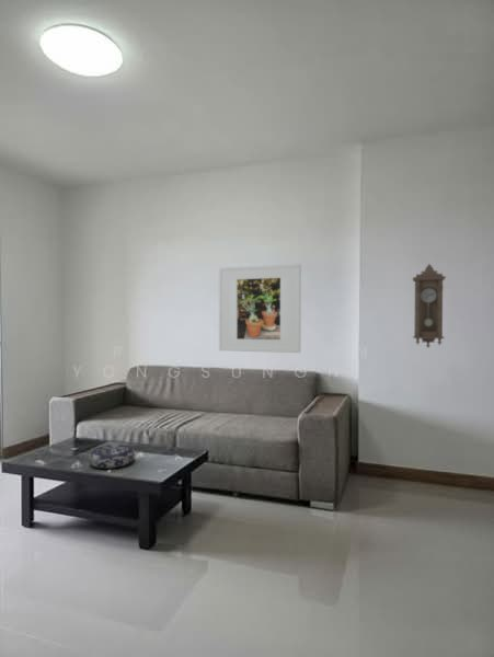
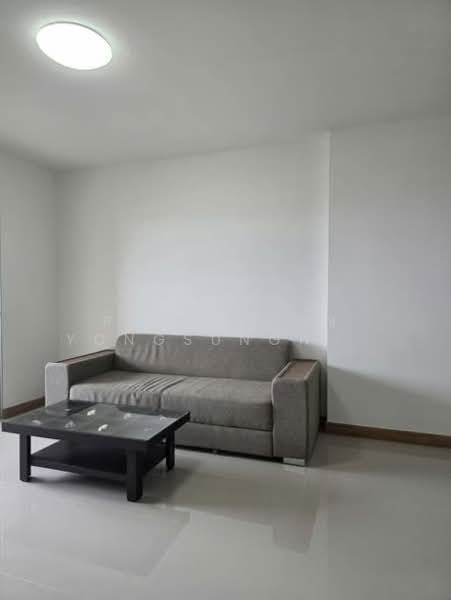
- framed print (257, 309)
- decorative bowl (112, 456)
- pendulum clock (428, 306)
